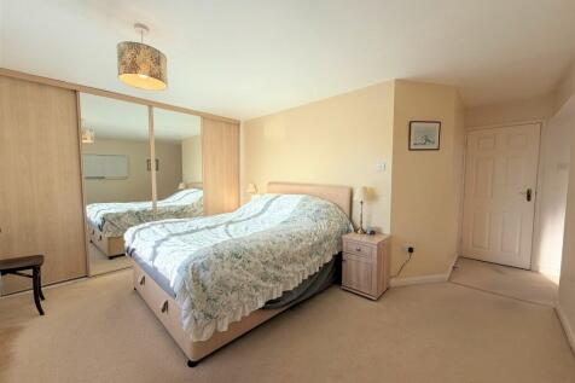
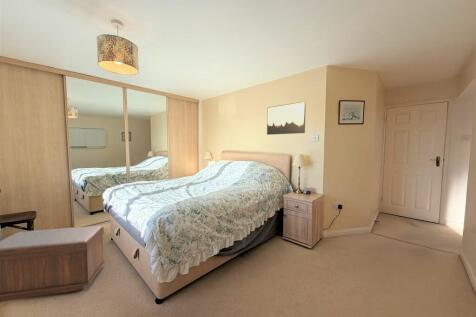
+ bench (51, 259)
+ wall art (284, 119)
